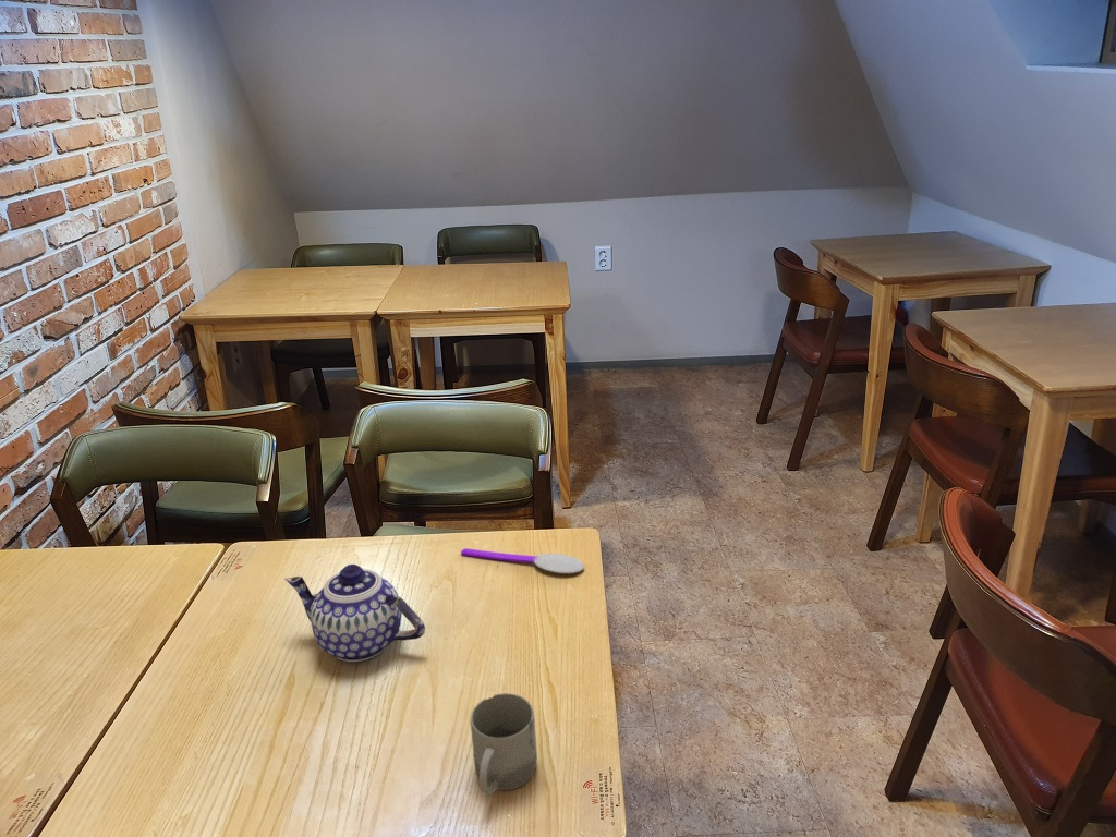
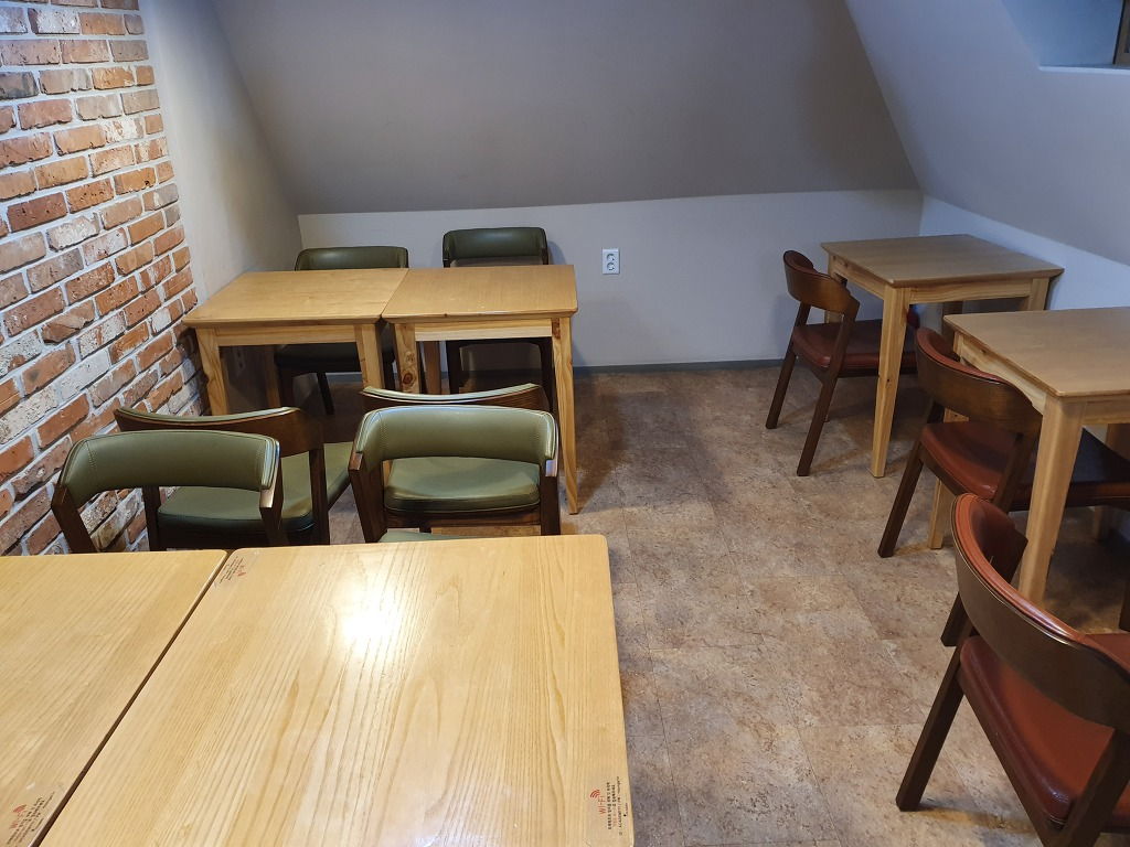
- cup (499, 751)
- spoon (521, 557)
- teapot (353, 606)
